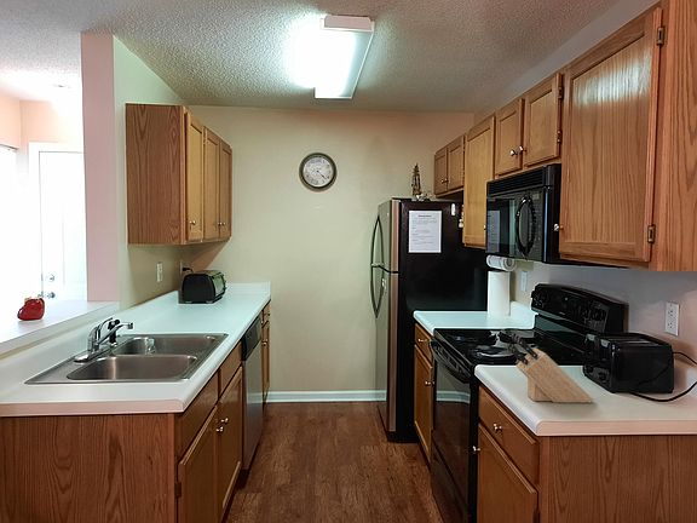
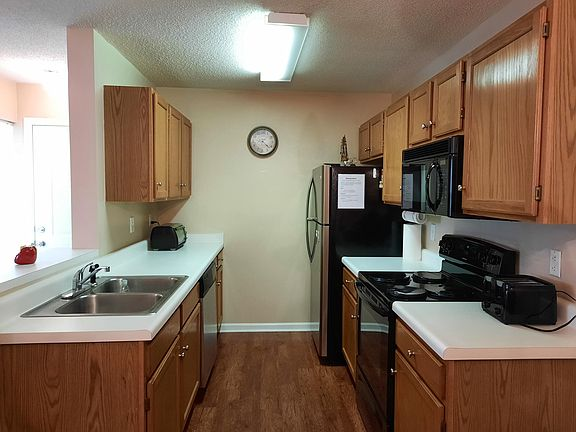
- knife block (548, 366)
